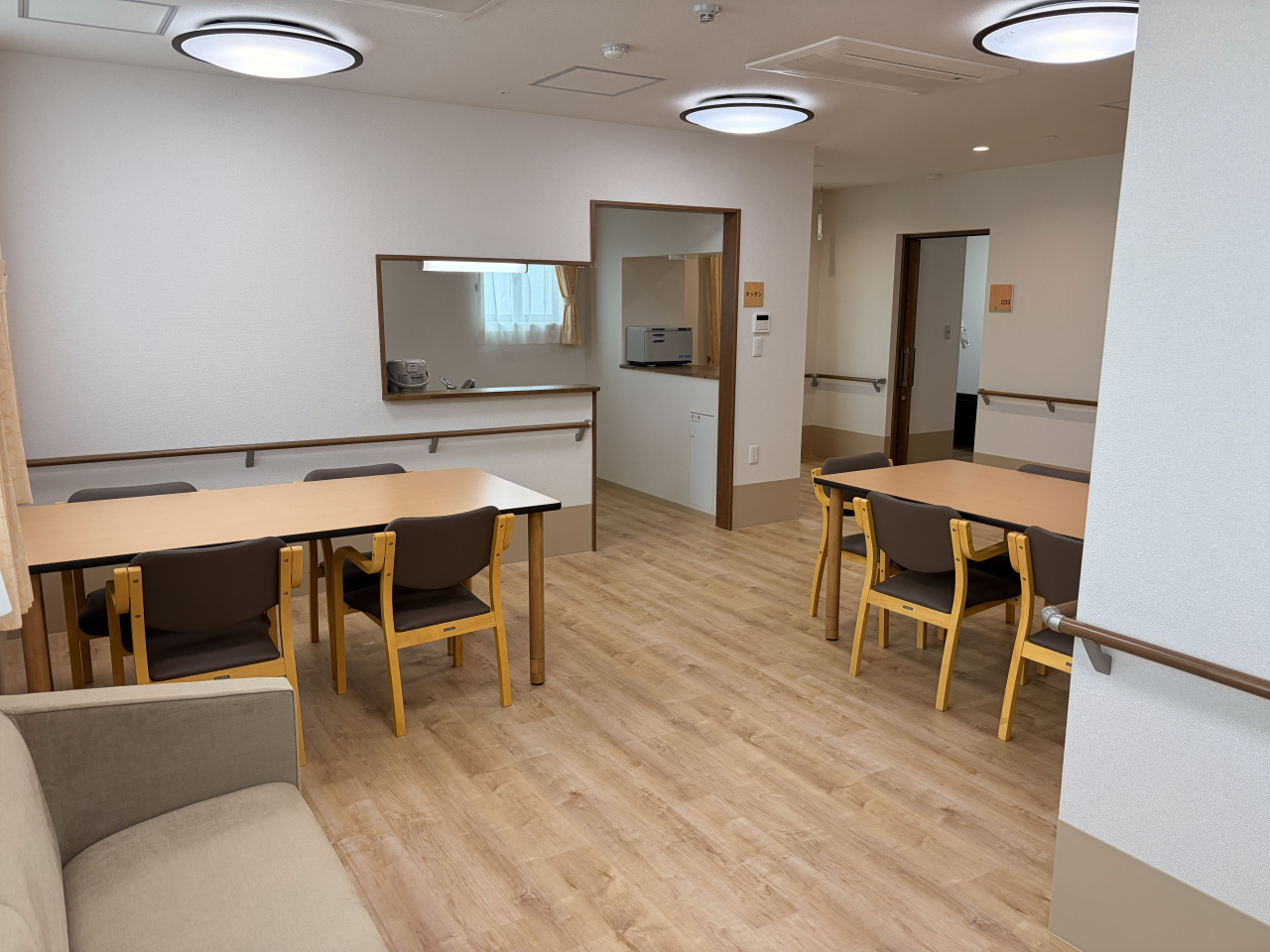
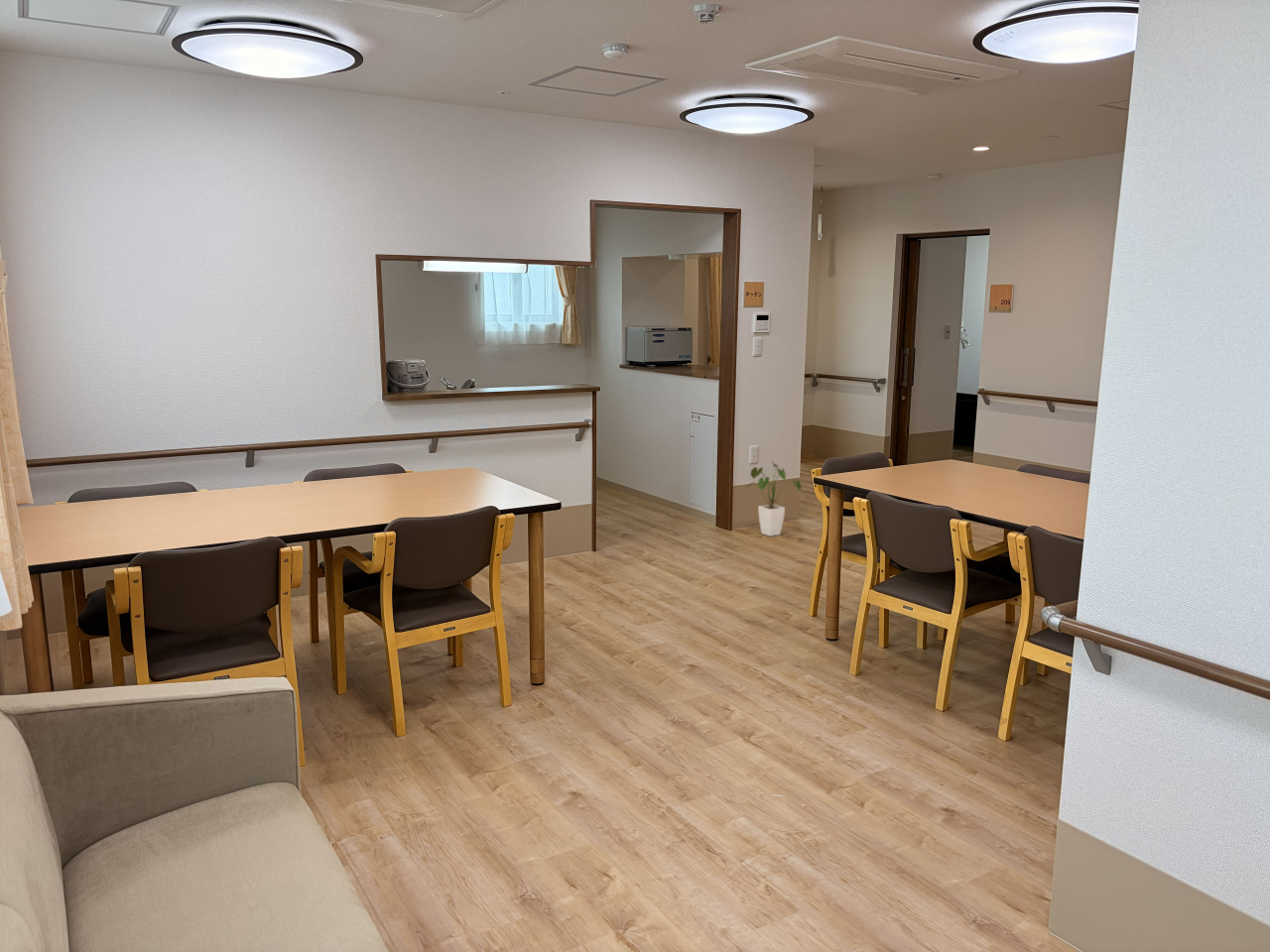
+ house plant (776, 499)
